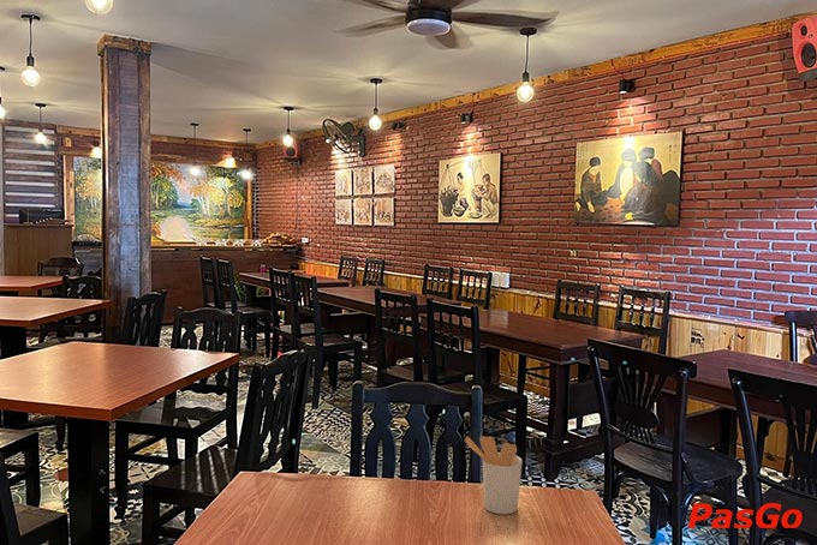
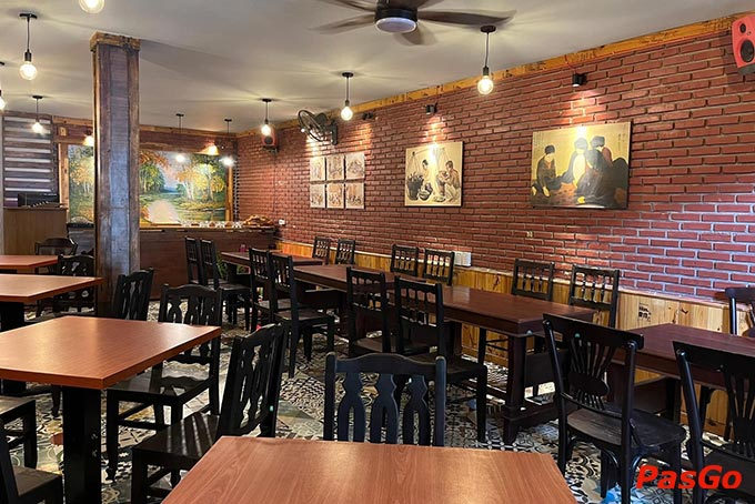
- utensil holder (491, 472)
